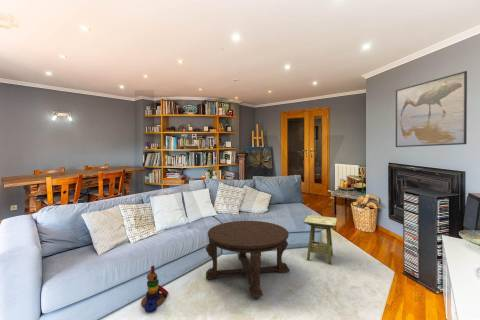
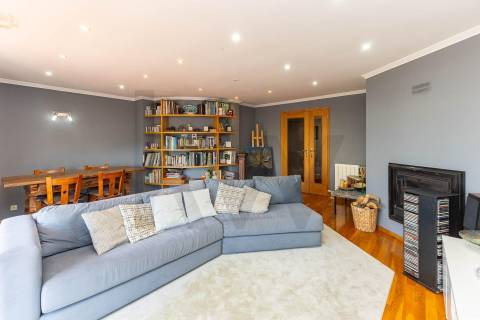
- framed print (426, 113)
- side table (319, 242)
- coffee table (248, 252)
- stacking toy (155, 284)
